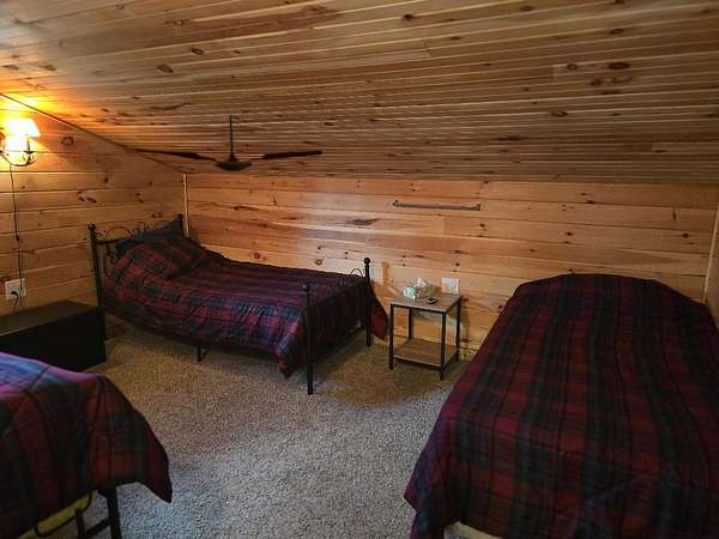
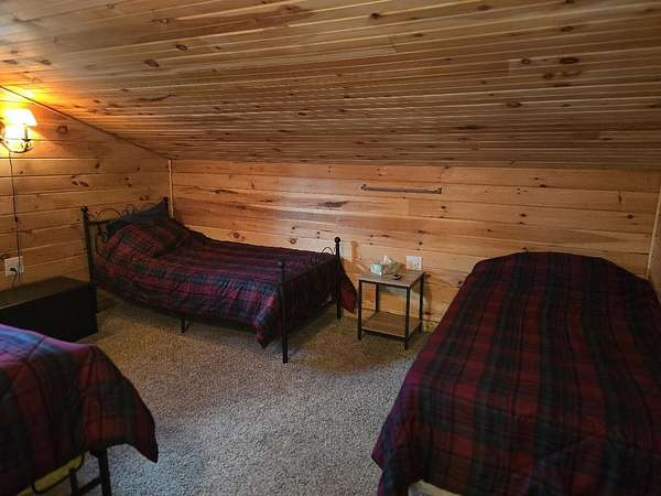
- ceiling fan (230, 145)
